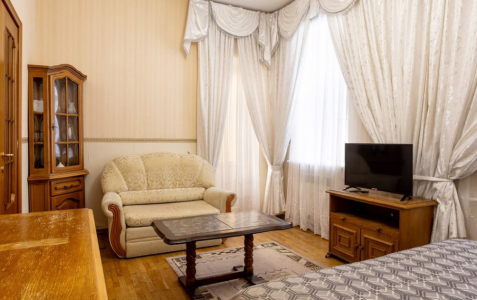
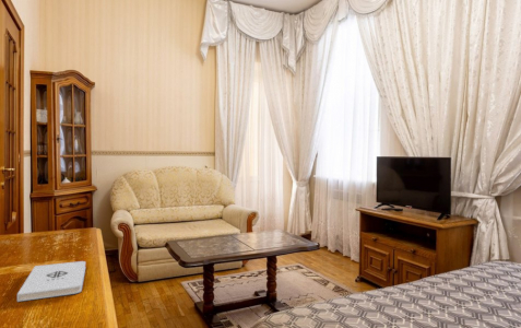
+ notepad (56, 278)
